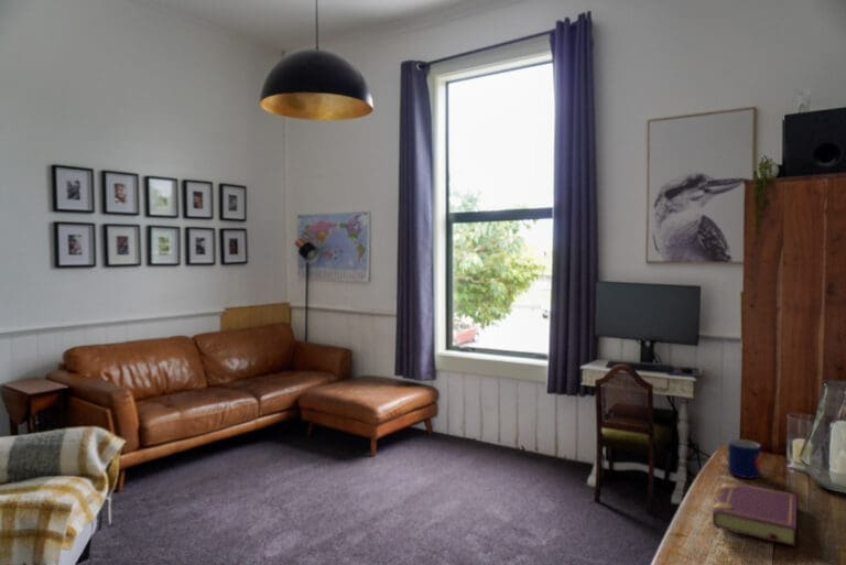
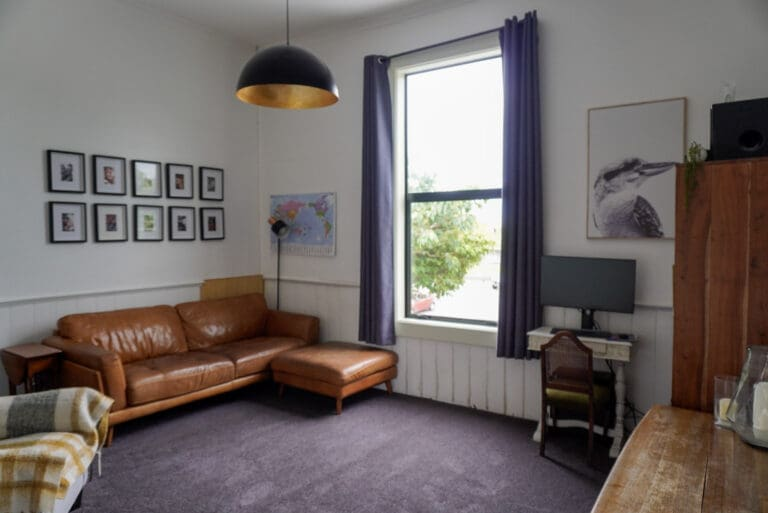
- book (755, 509)
- mug (744, 456)
